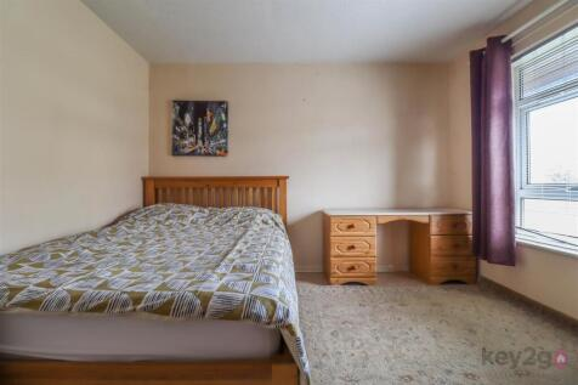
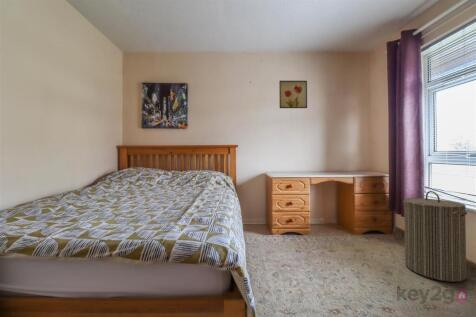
+ wall art (293, 94)
+ laundry hamper (433, 230)
